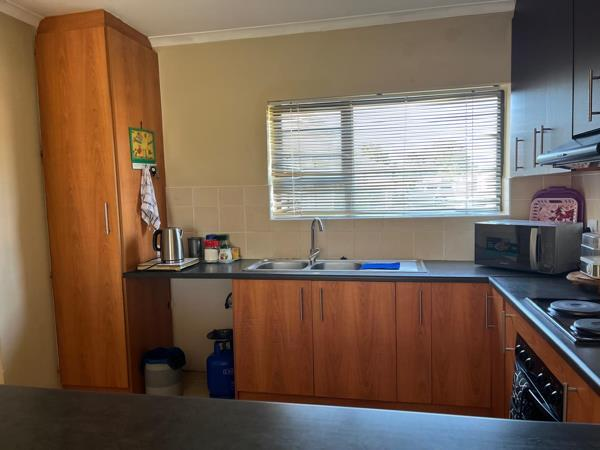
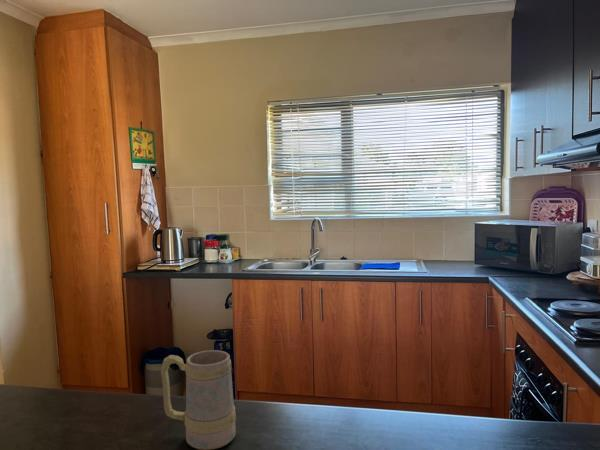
+ mug (198, 396)
